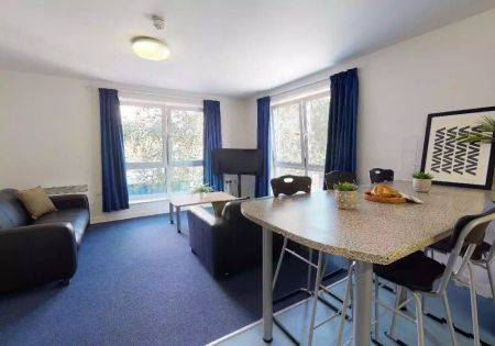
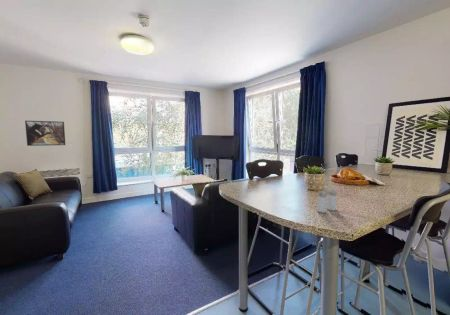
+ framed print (46, 133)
+ salt and pepper shaker (327, 200)
